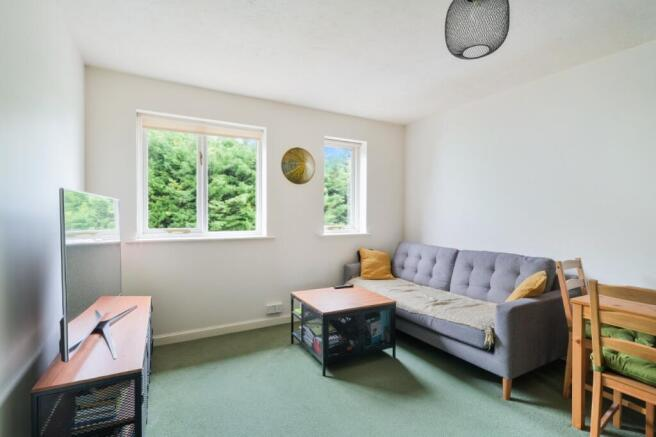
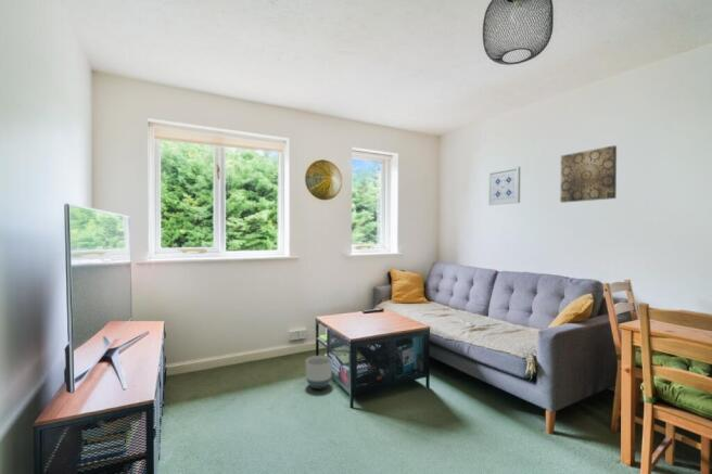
+ wall art (586, 176)
+ planter (318, 373)
+ wall art (504, 187)
